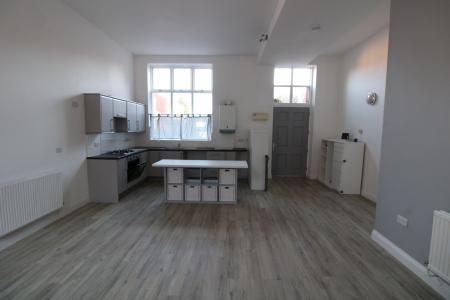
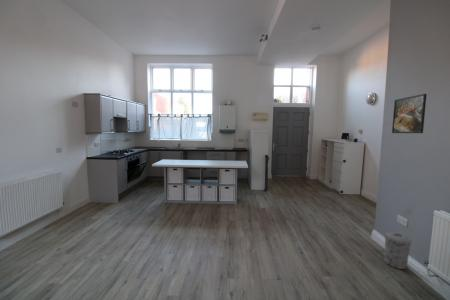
+ trash can (396, 249)
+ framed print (407, 115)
